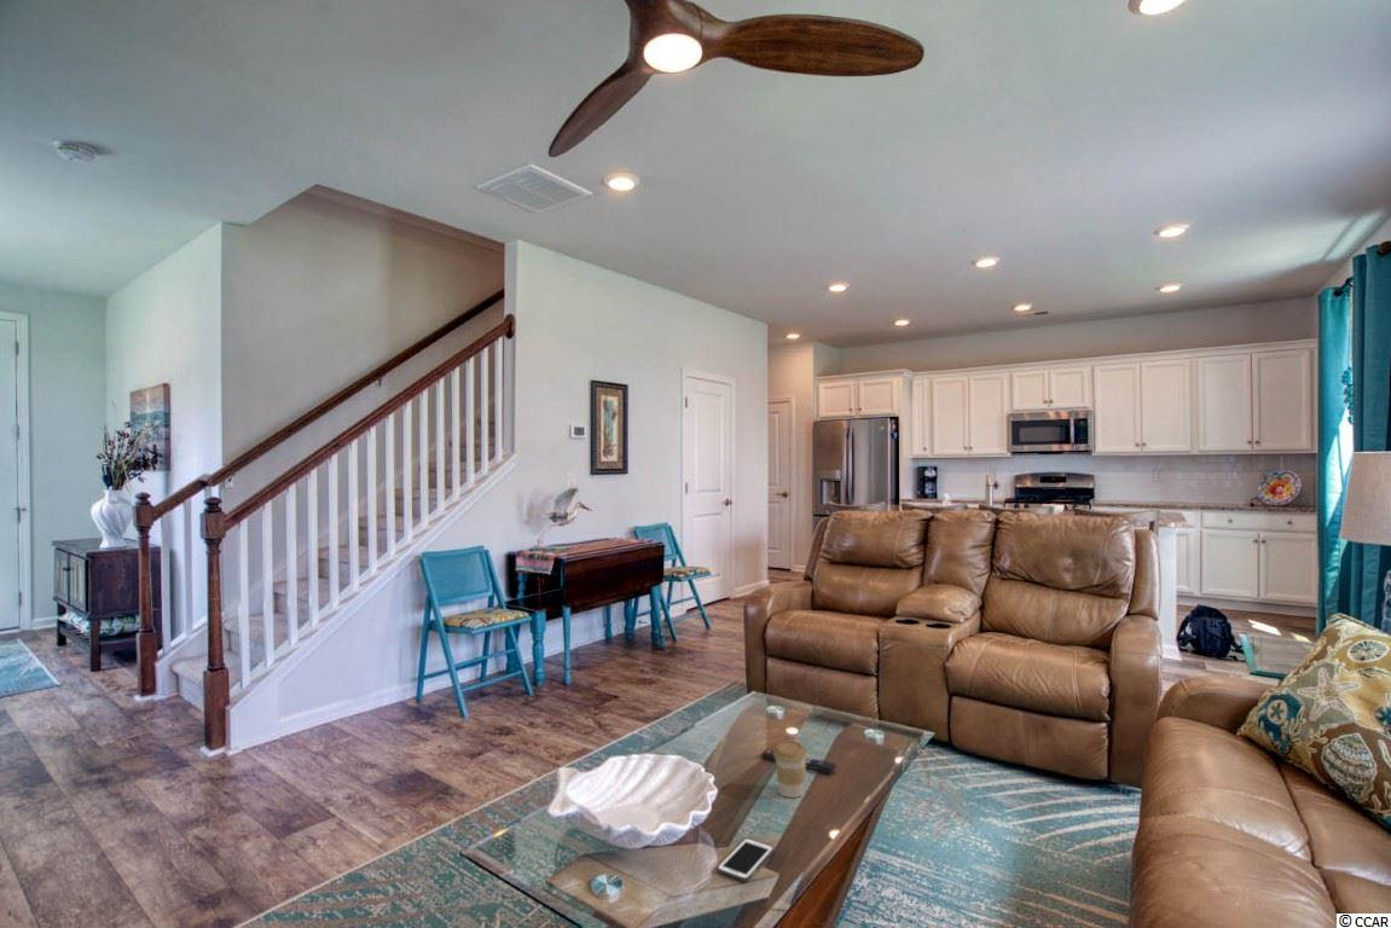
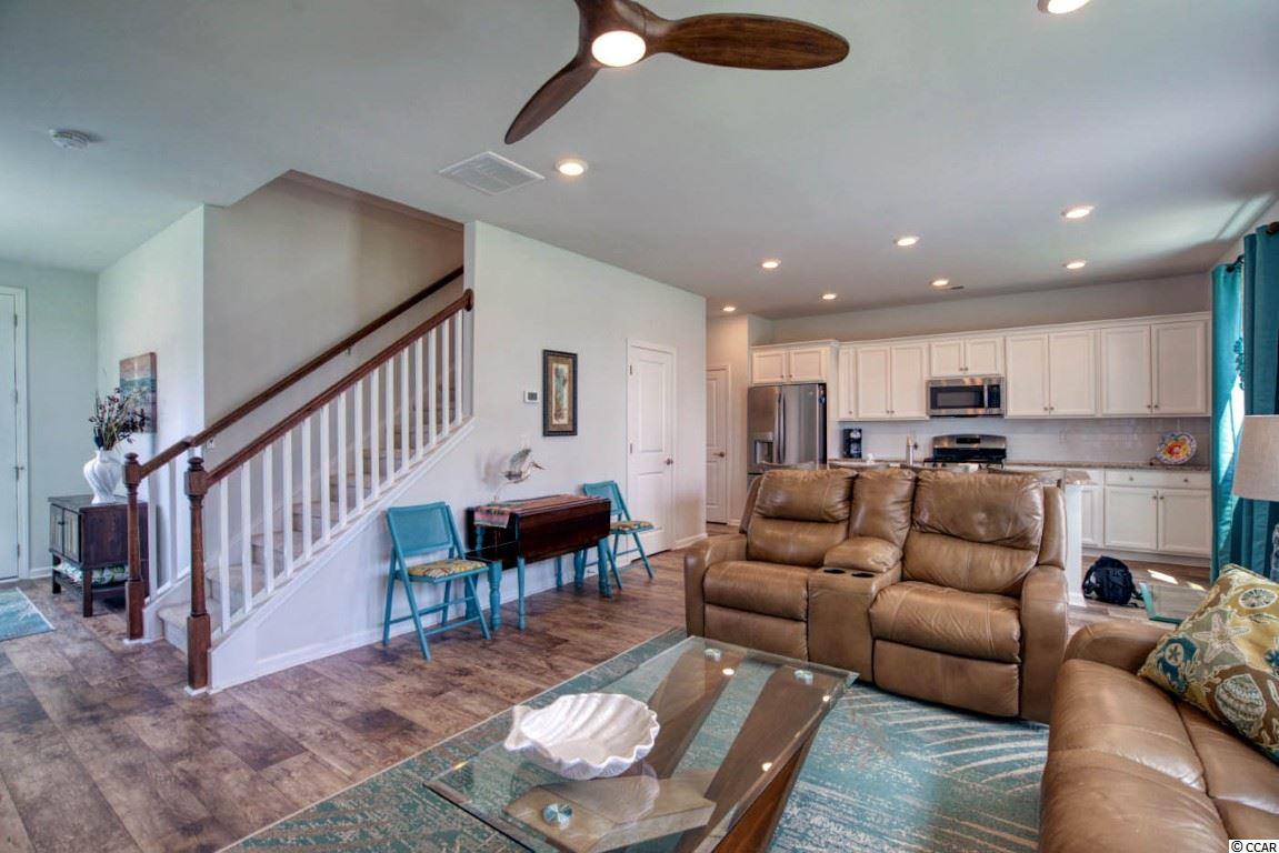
- cell phone (746, 858)
- remote control (805, 761)
- coffee cup (790, 767)
